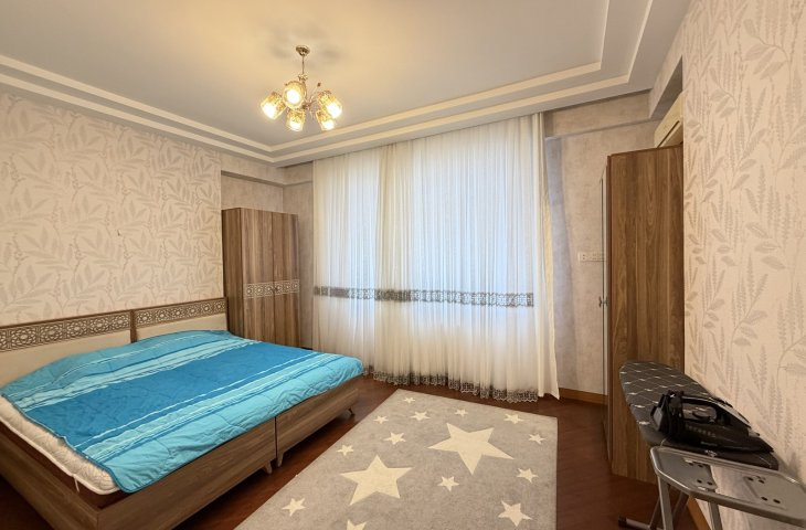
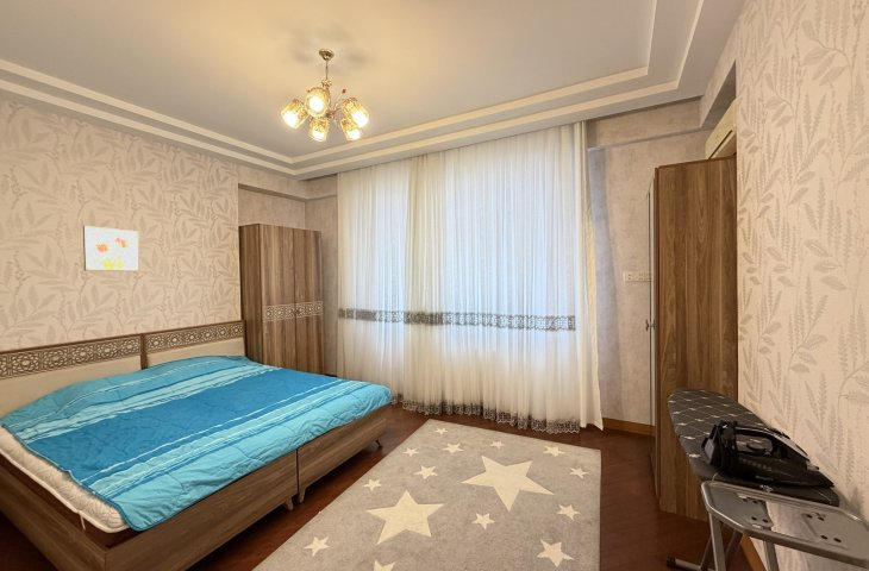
+ wall art (112, 250)
